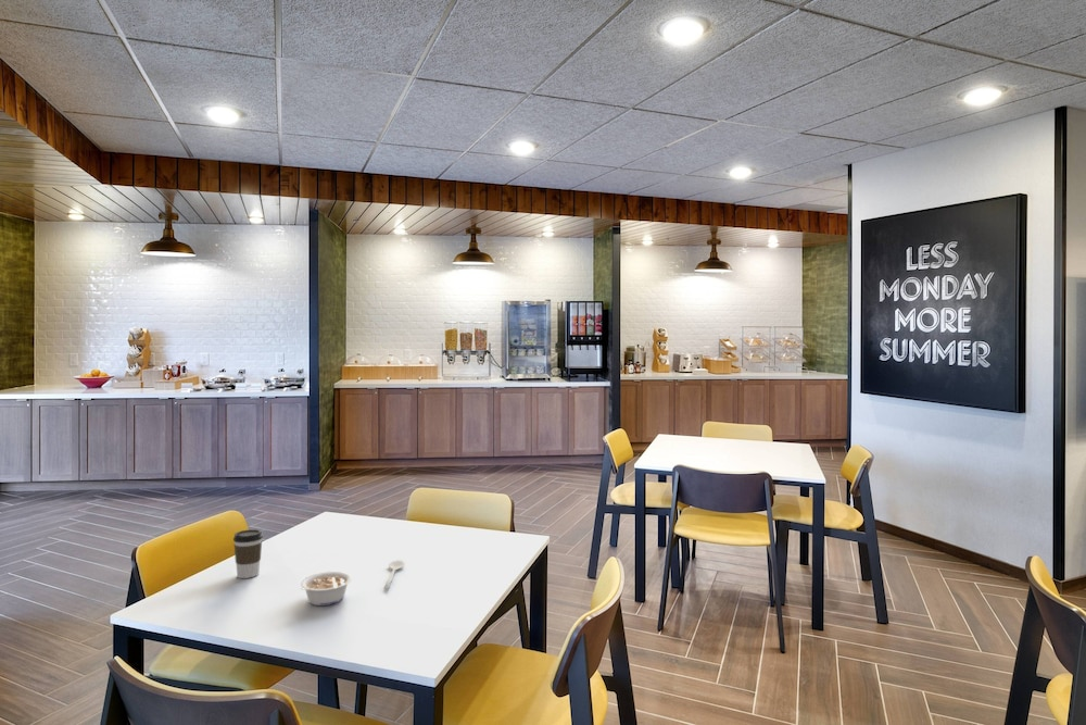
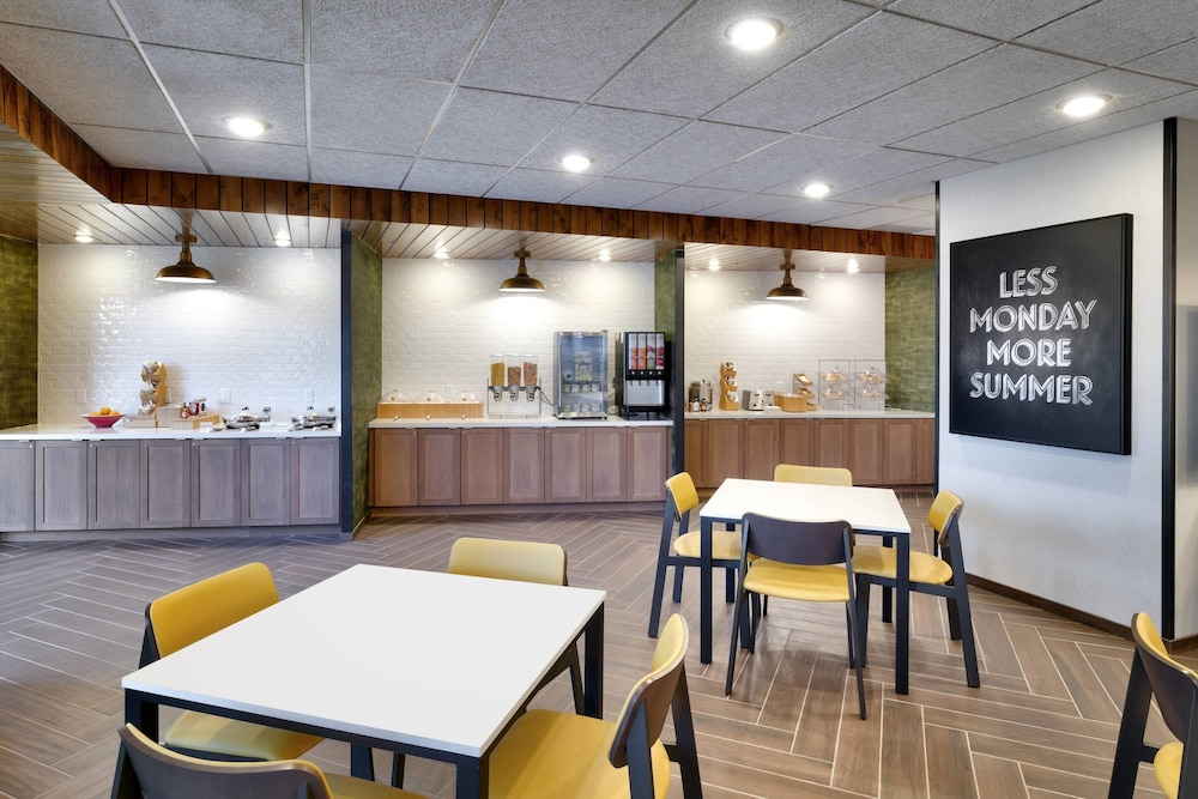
- legume (326, 588)
- coffee cup (248, 553)
- stirrer (392, 573)
